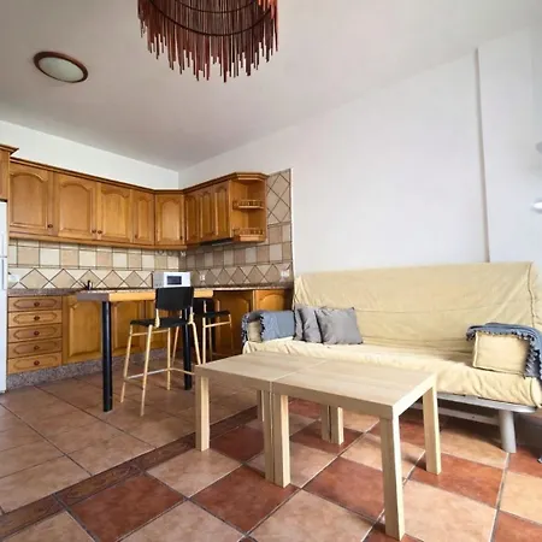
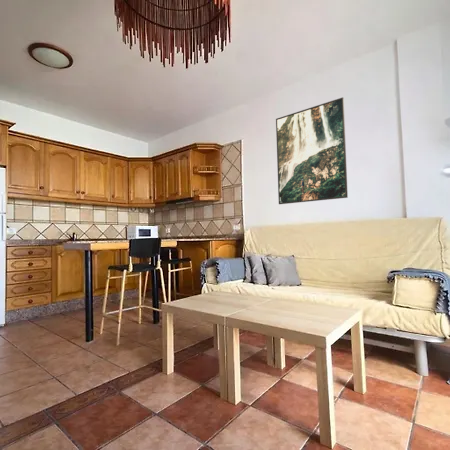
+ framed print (308, 154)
